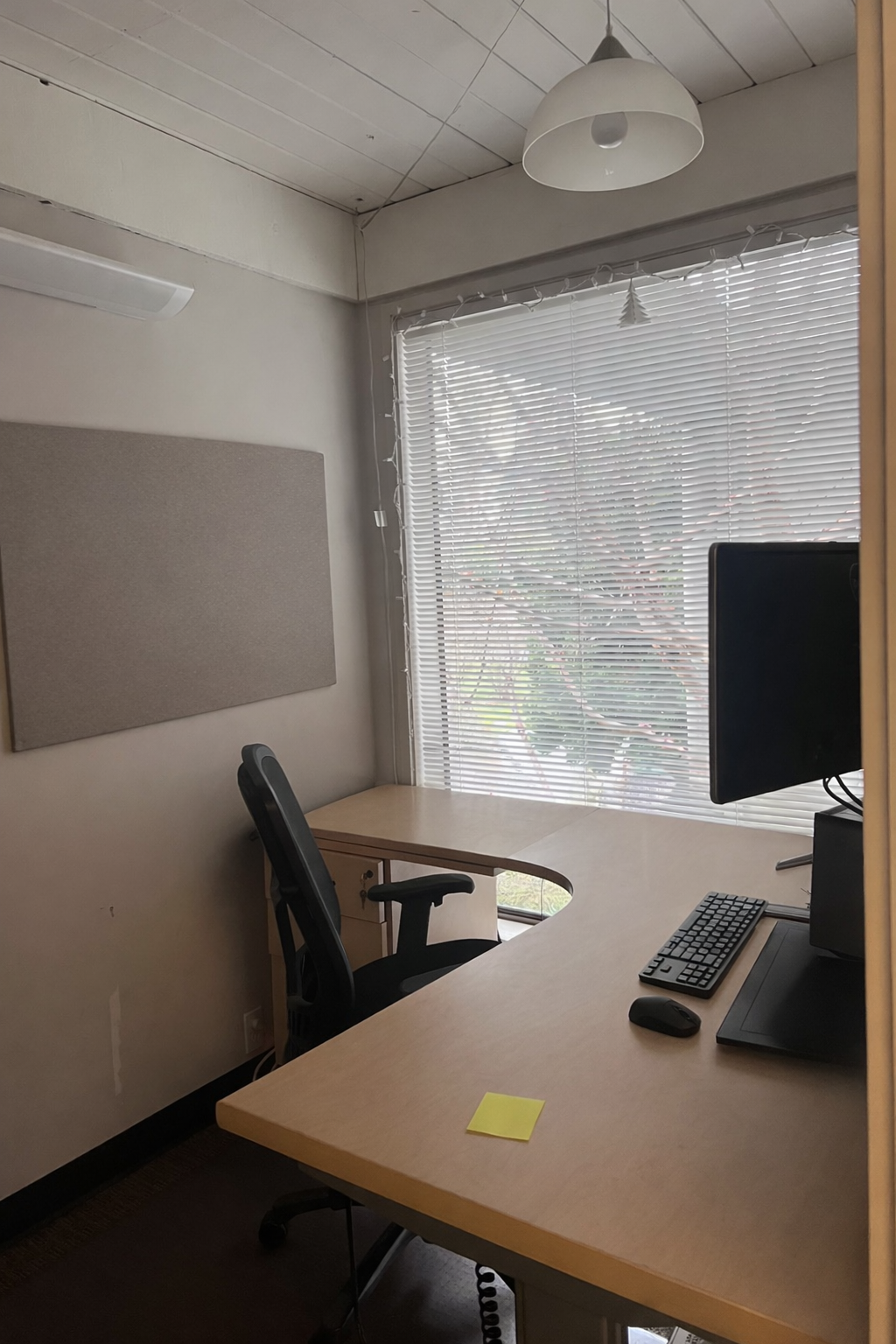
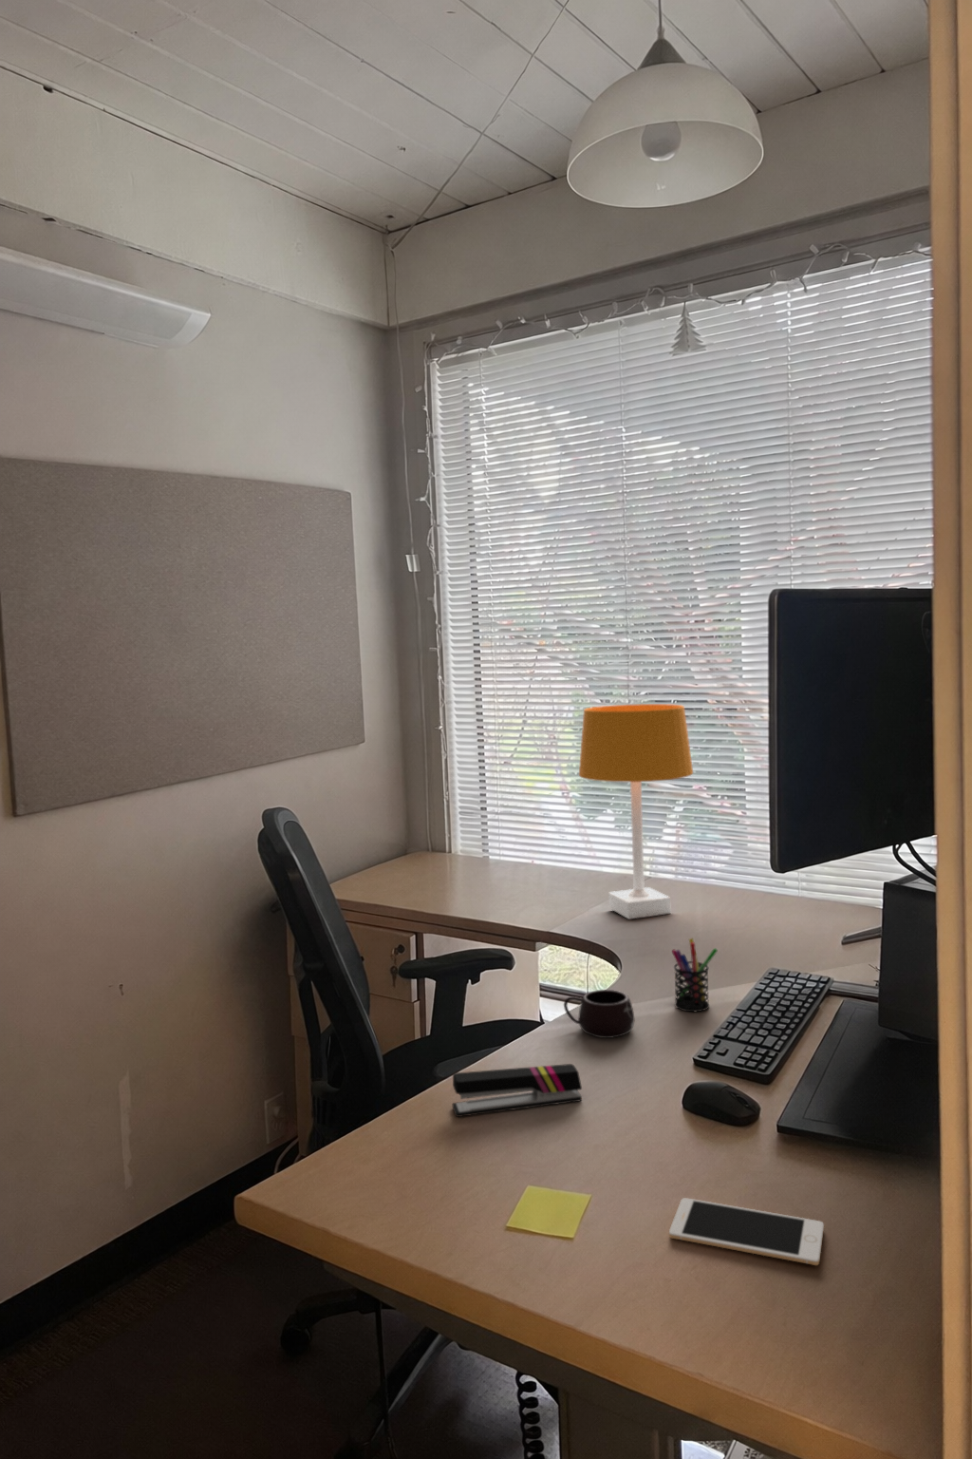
+ mug (598, 1013)
+ desk lamp (636, 810)
+ pen holder (694, 972)
+ cell phone (746, 1229)
+ stapler (516, 1087)
